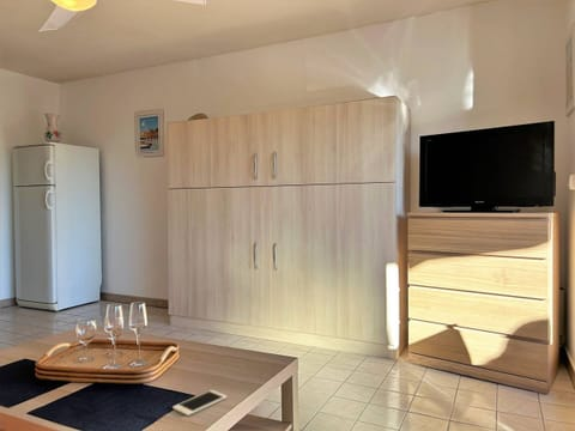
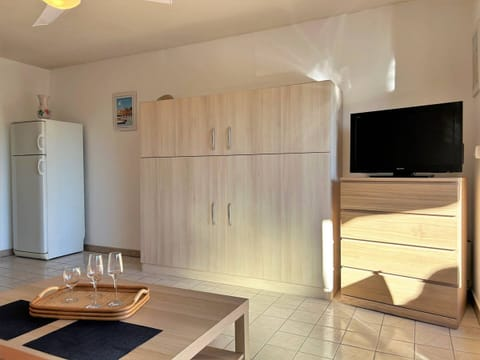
- cell phone (200, 401)
